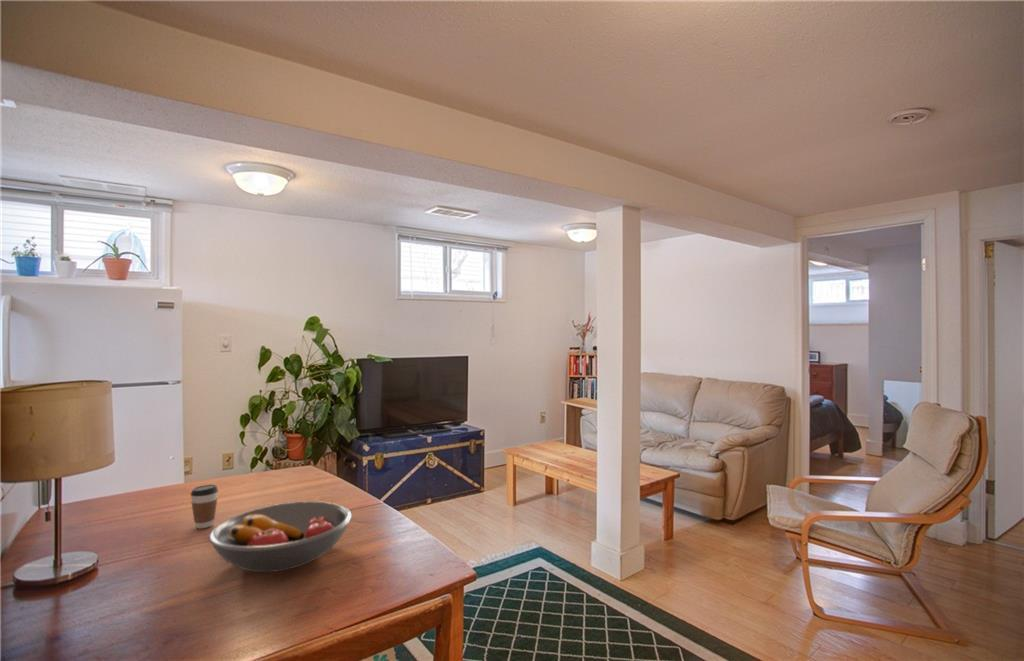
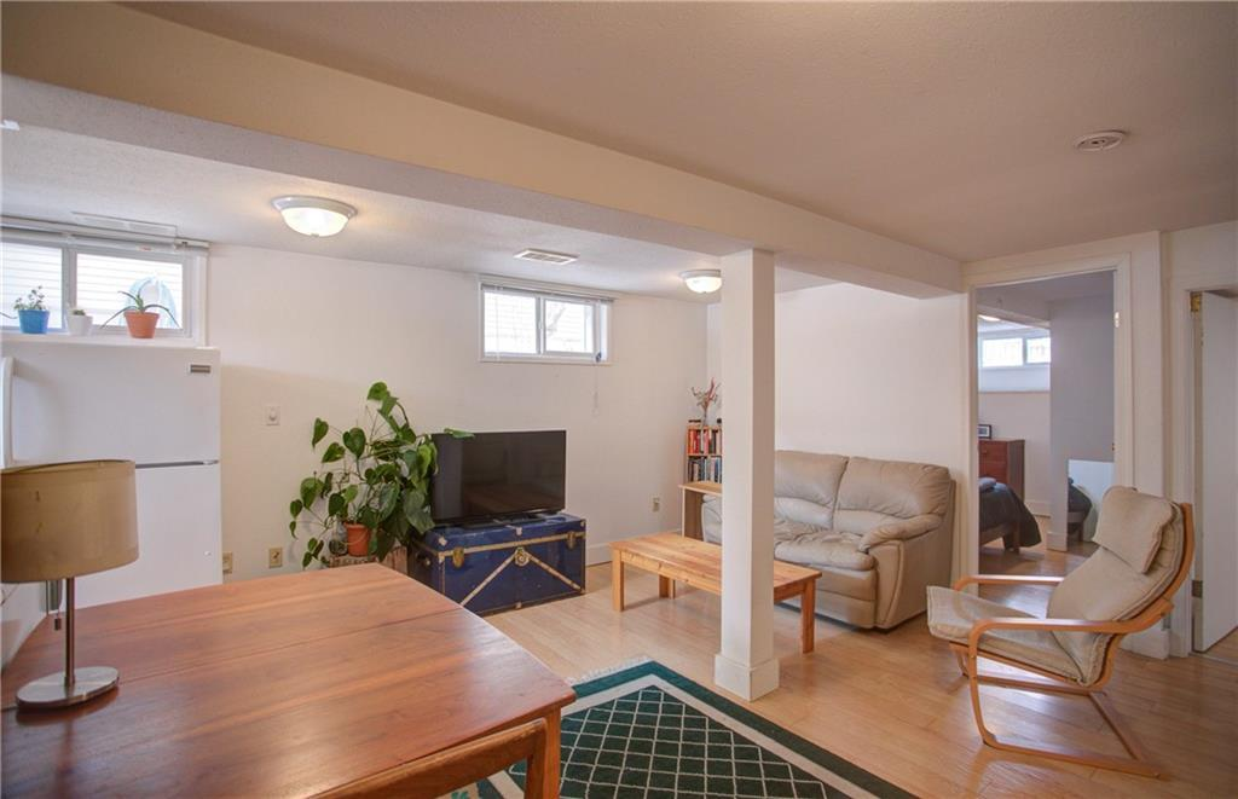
- coffee cup (204, 506)
- fruit bowl (284, 535)
